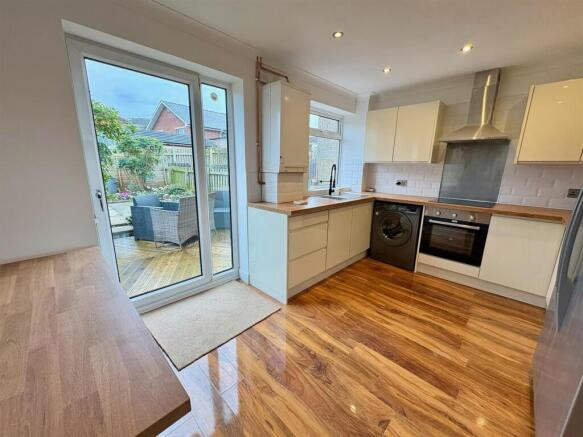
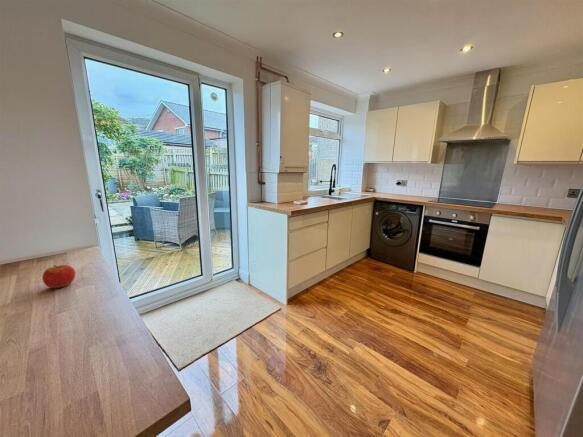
+ apple (59, 274)
